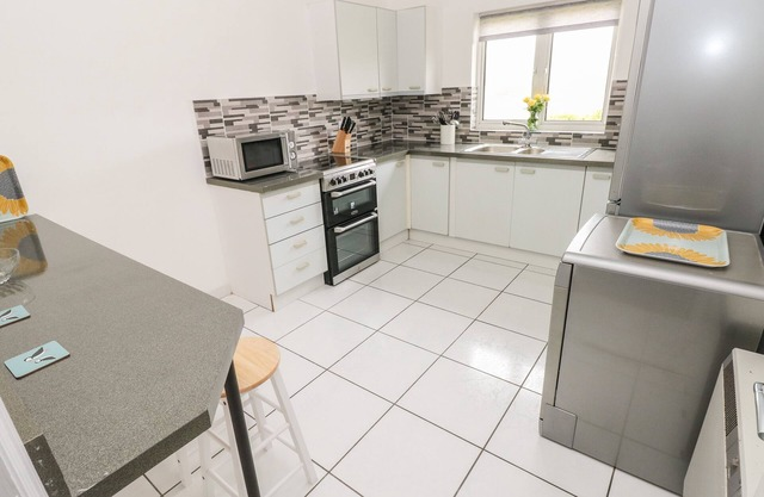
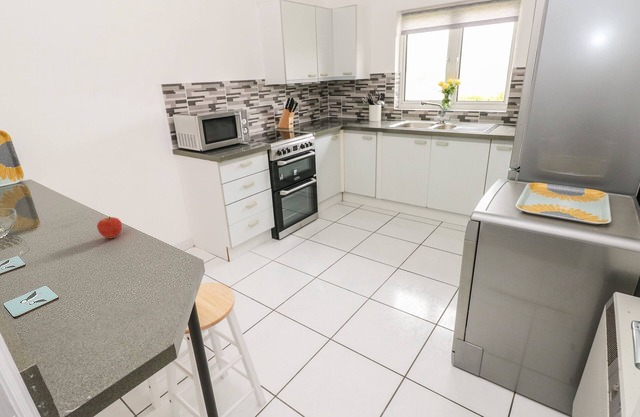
+ fruit (110, 227)
